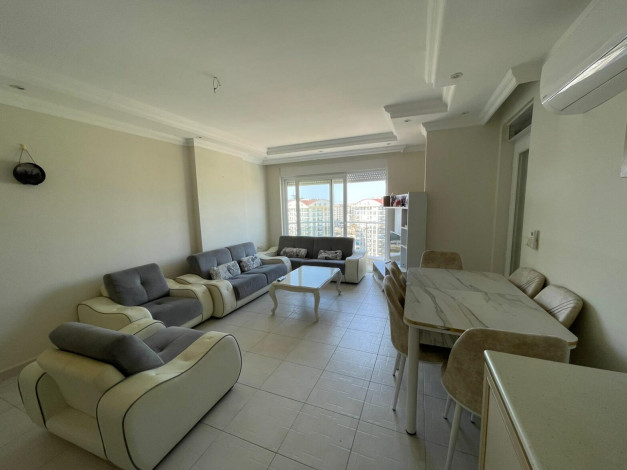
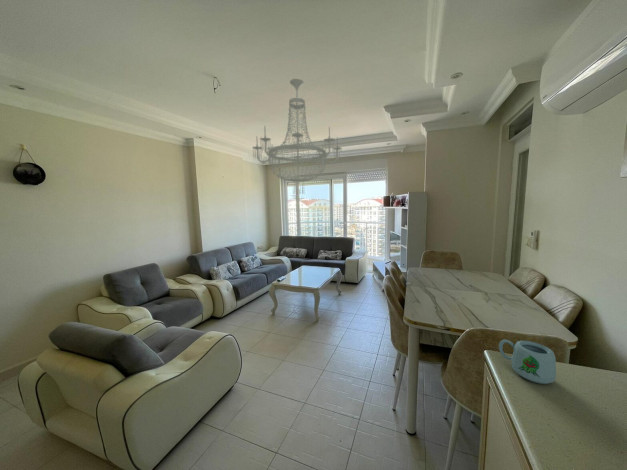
+ mug (525, 358)
+ chandelier (297, 139)
